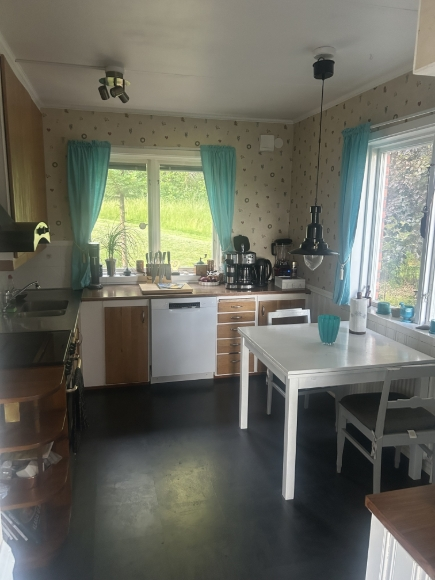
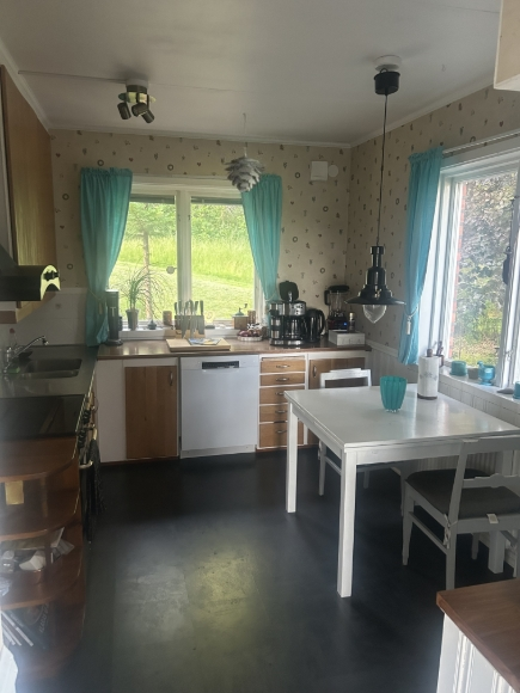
+ pendant light (245, 153)
